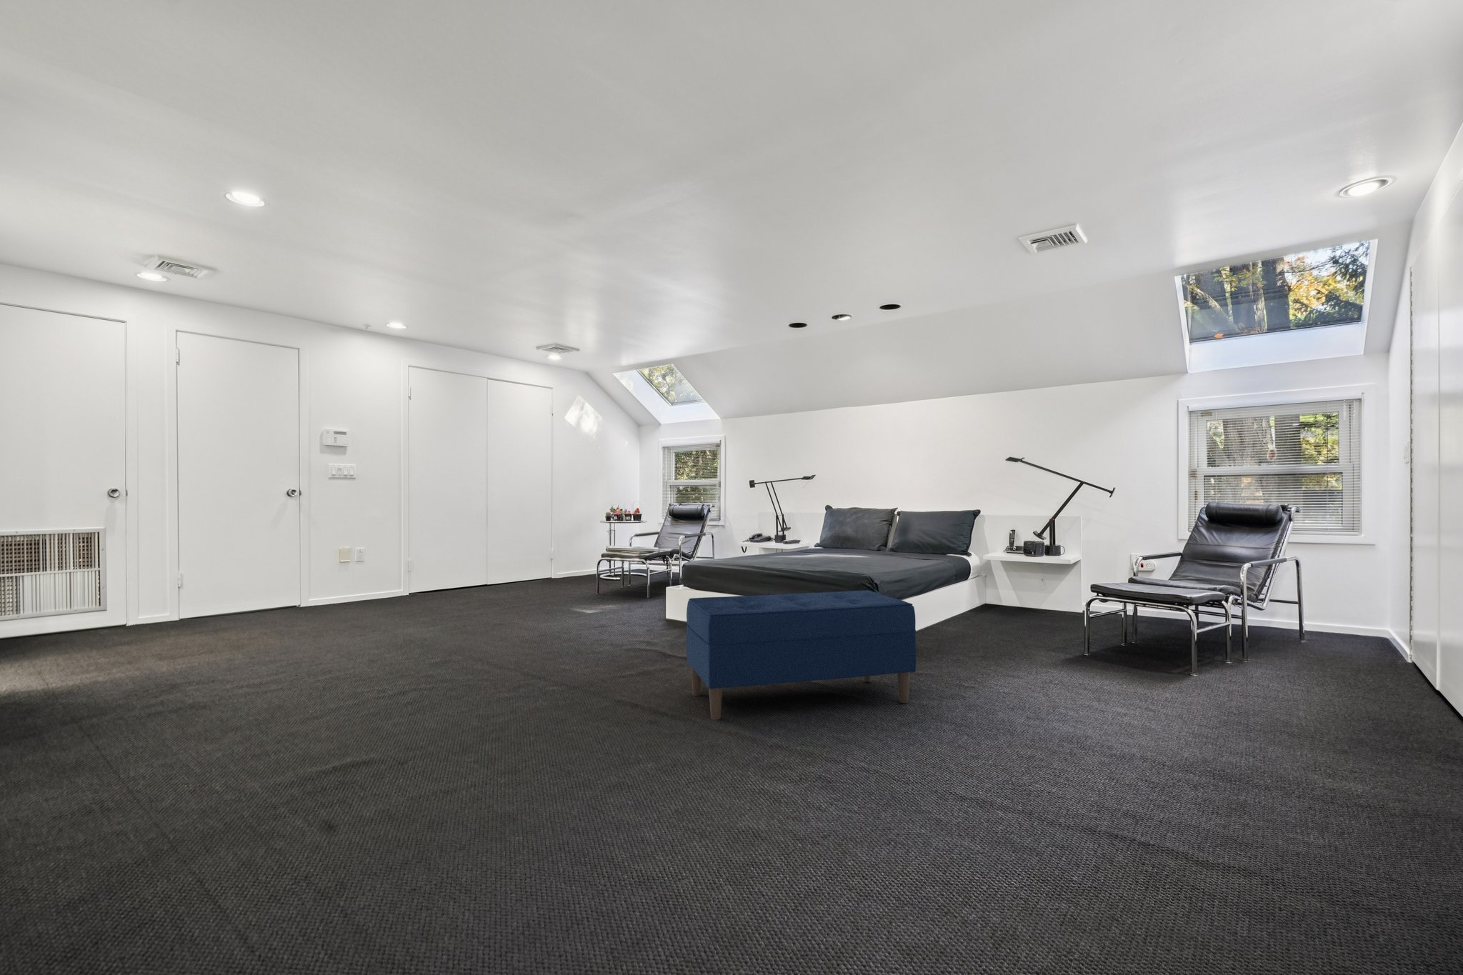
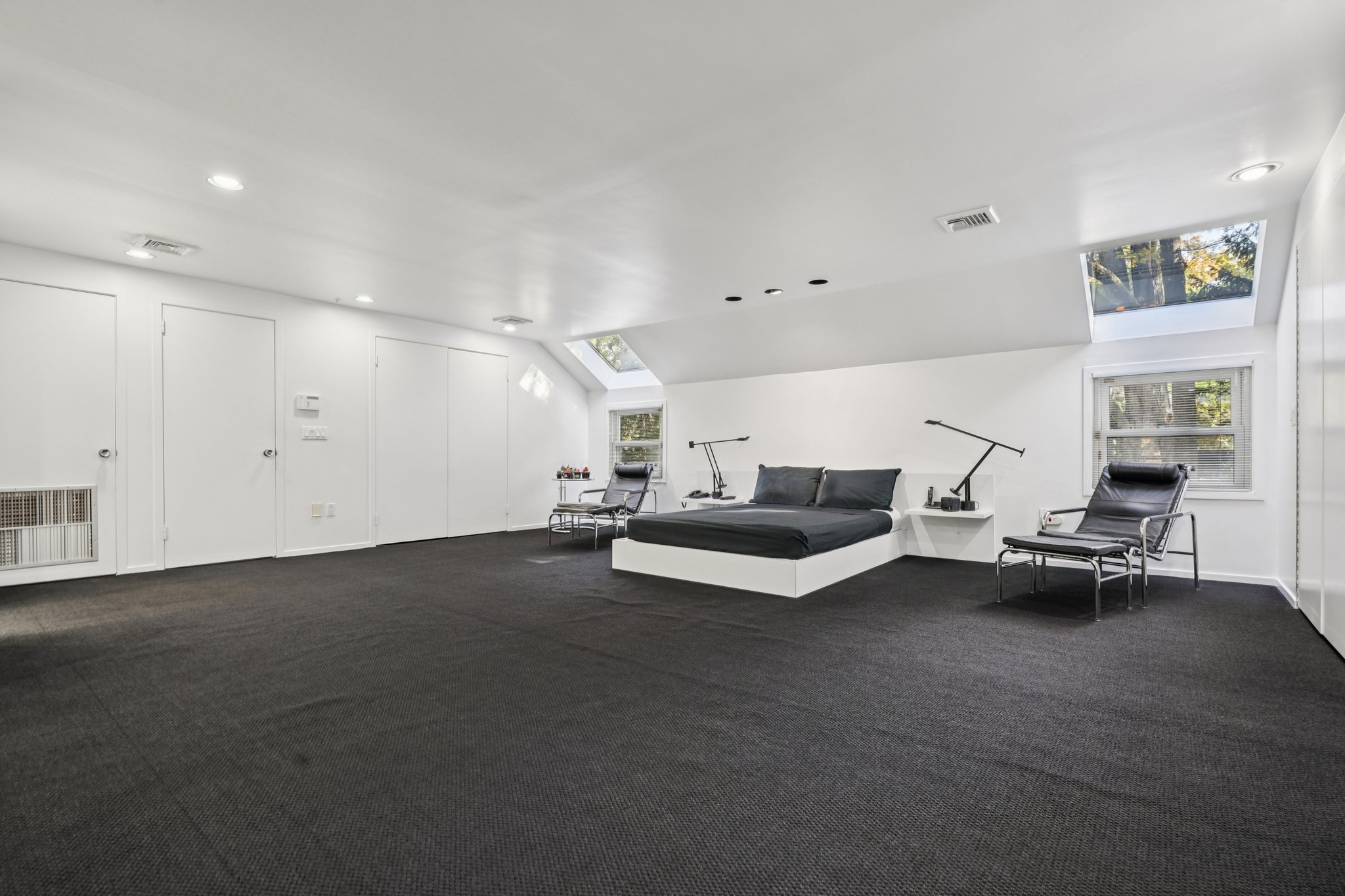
- bench (798, 650)
